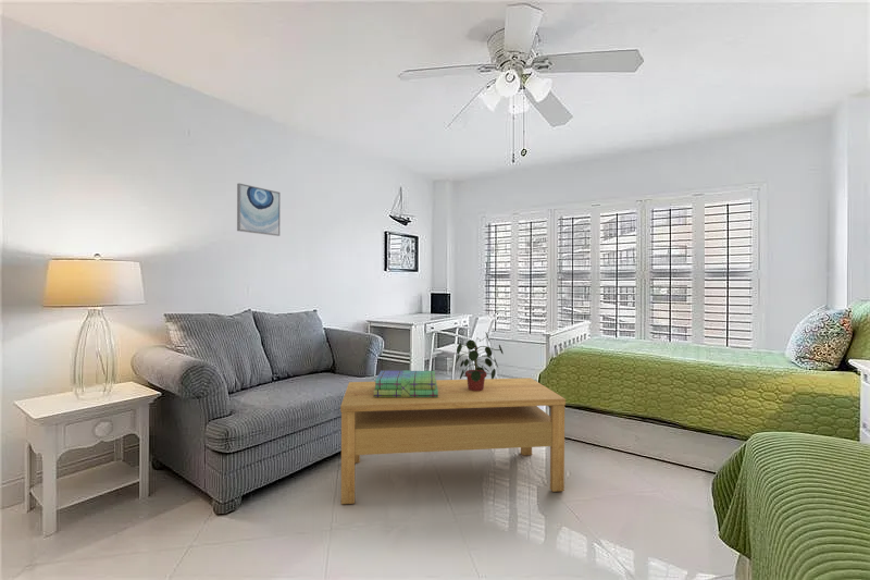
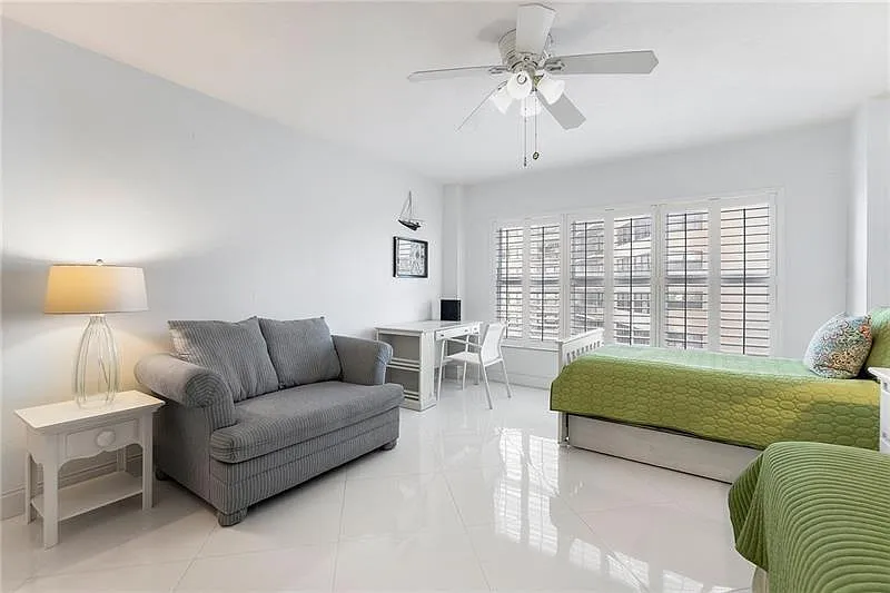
- stack of books (406, 382)
- coffee table (448, 432)
- potted plant (480, 359)
- wall art (259, 210)
